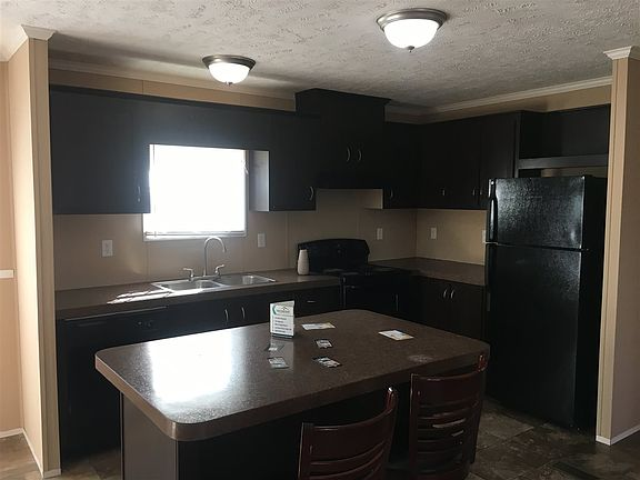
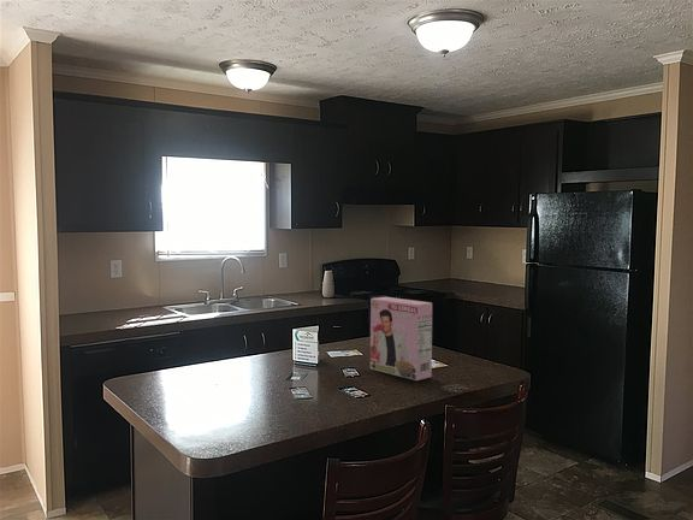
+ cereal box (399, 336)
